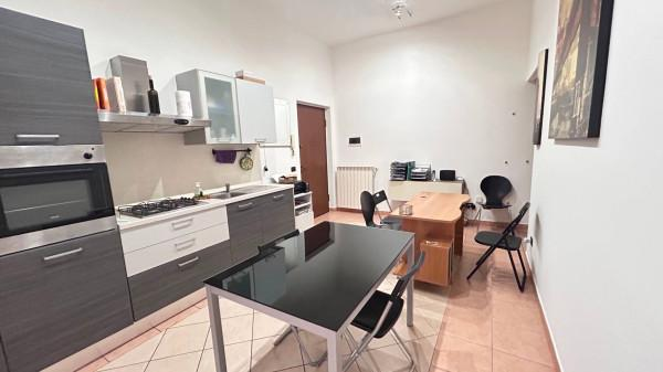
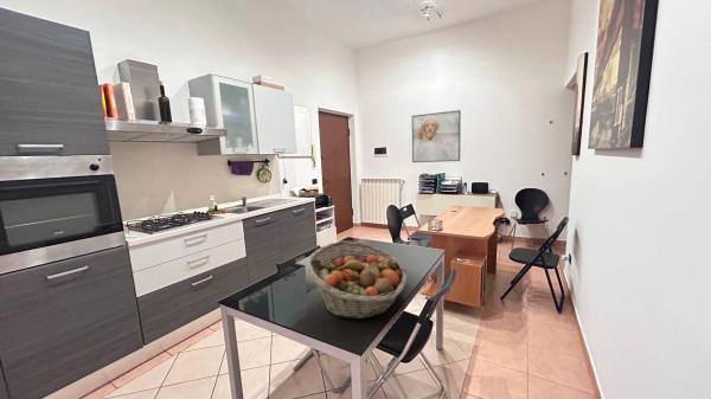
+ fruit basket (358, 275)
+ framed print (435, 137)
